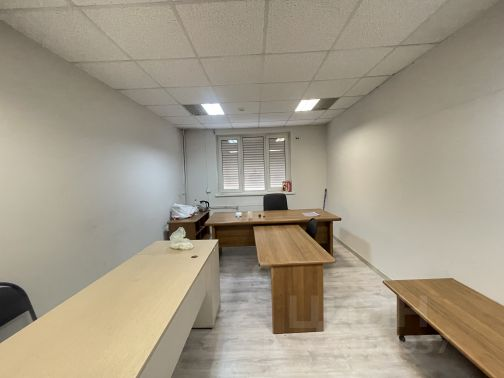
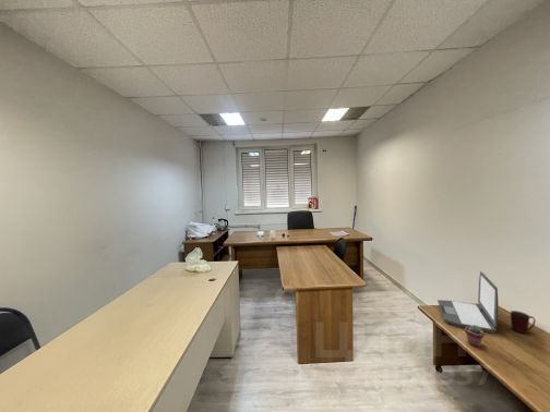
+ potted succulent (474, 334)
+ laptop (462, 302)
+ mug (522, 323)
